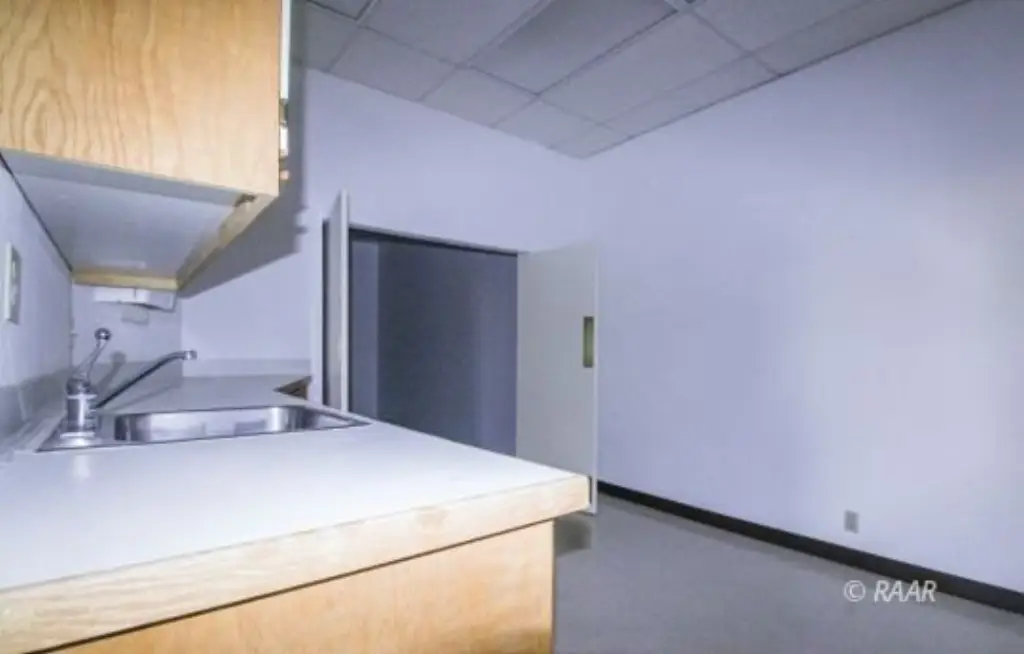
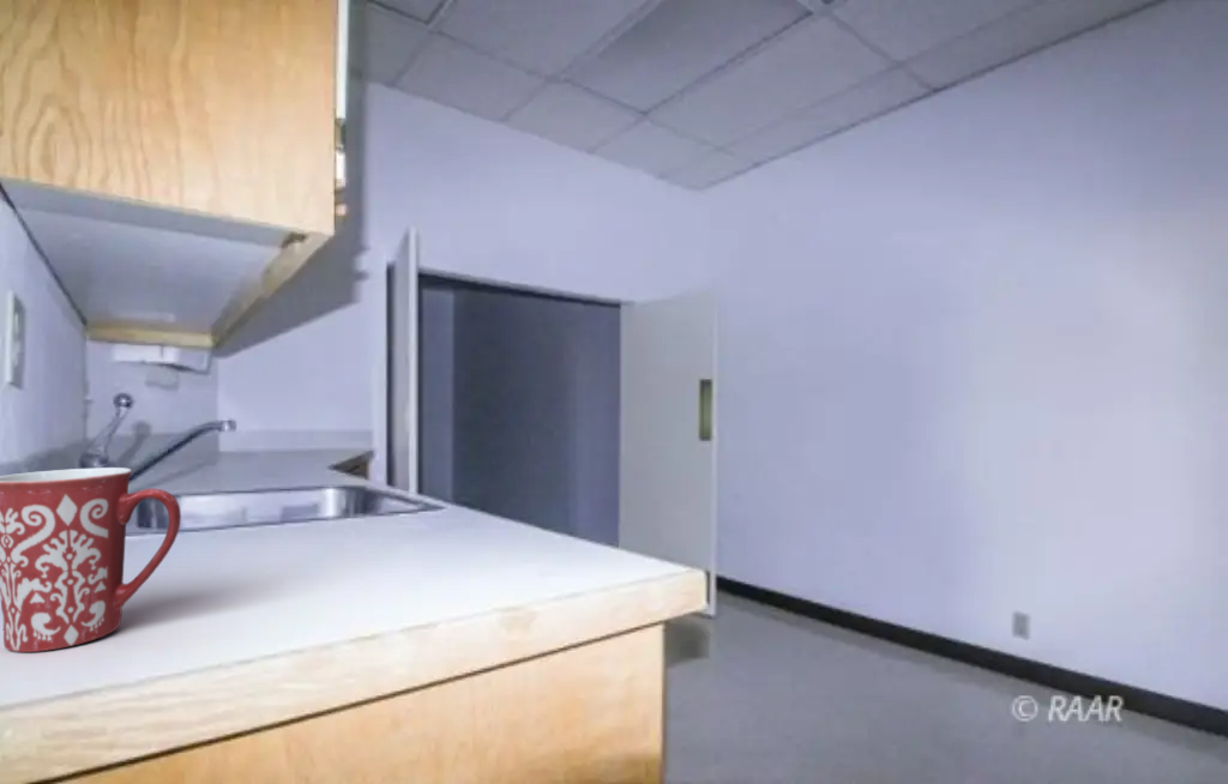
+ mug (90, 553)
